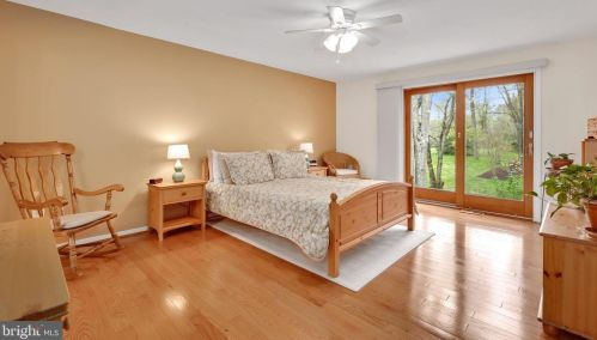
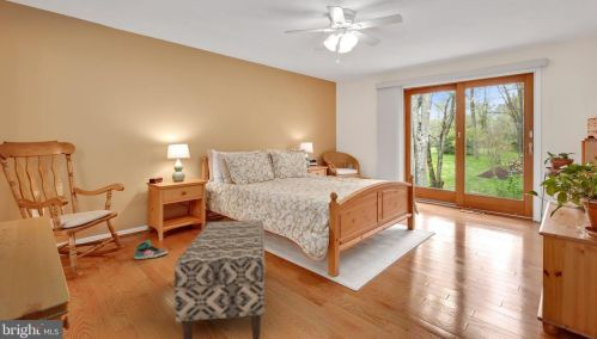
+ bench (230, 267)
+ sneaker (151, 247)
